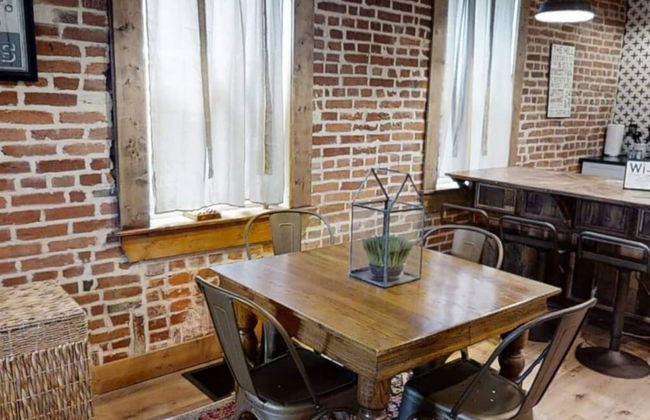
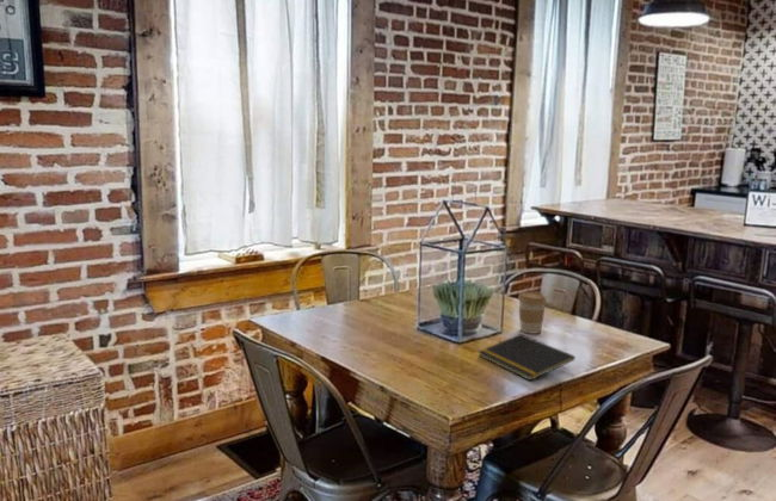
+ coffee cup (531, 311)
+ notepad (524, 355)
